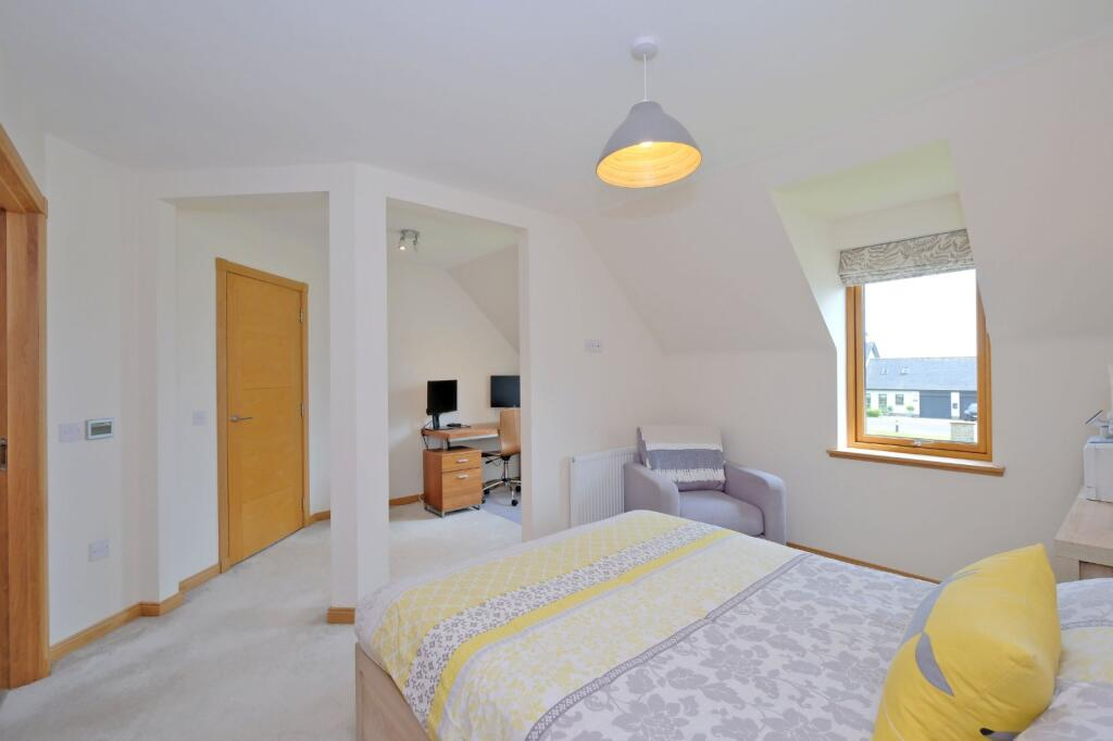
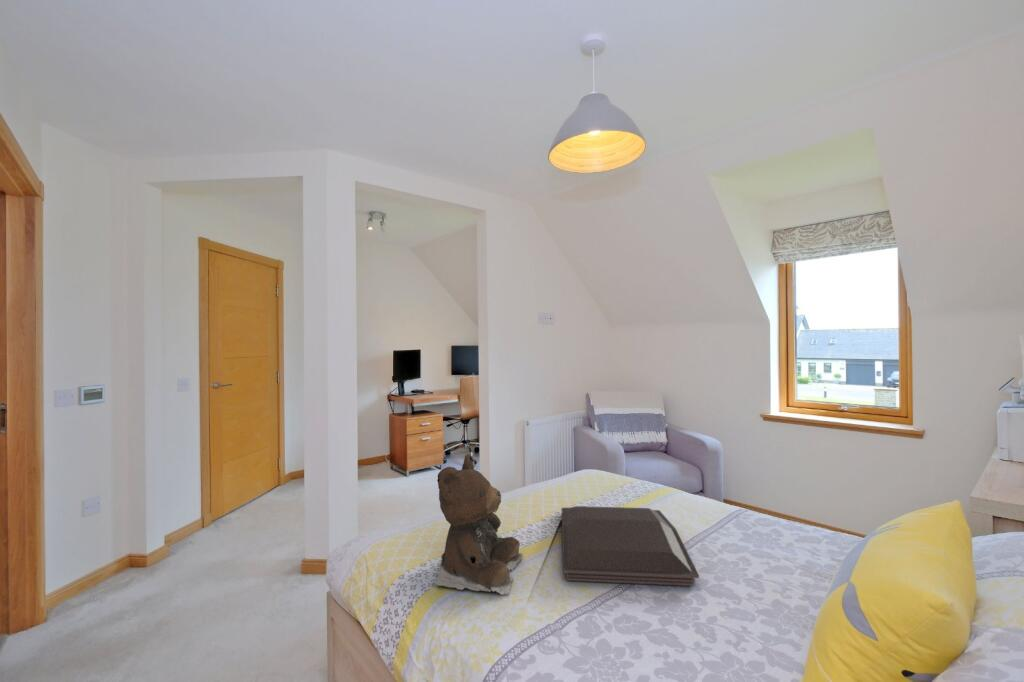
+ serving tray (618, 533)
+ teddy bear (479, 513)
